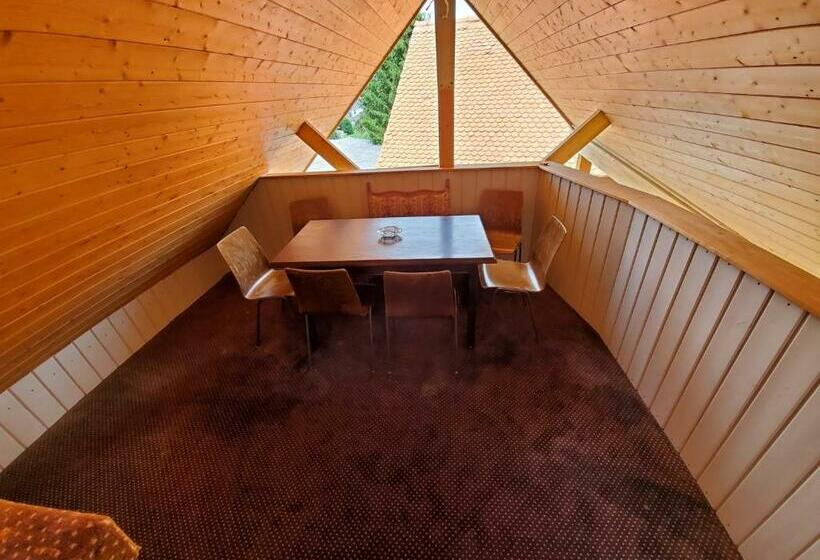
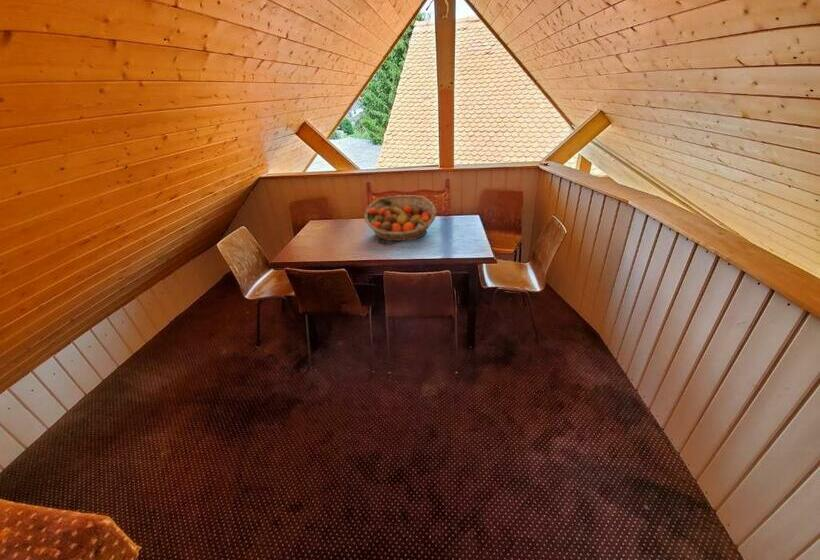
+ fruit basket (400, 218)
